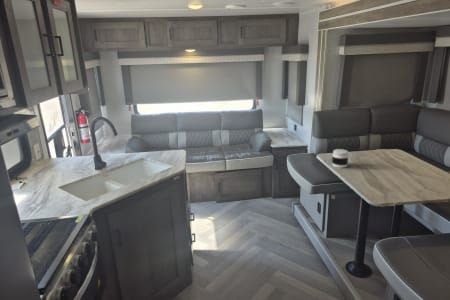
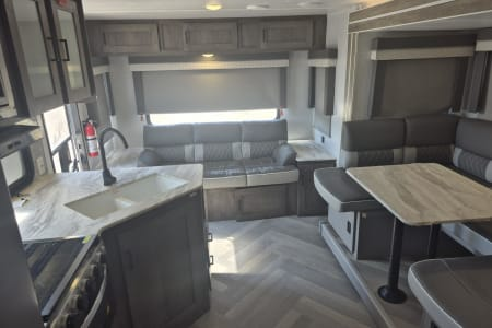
- jar (340, 158)
